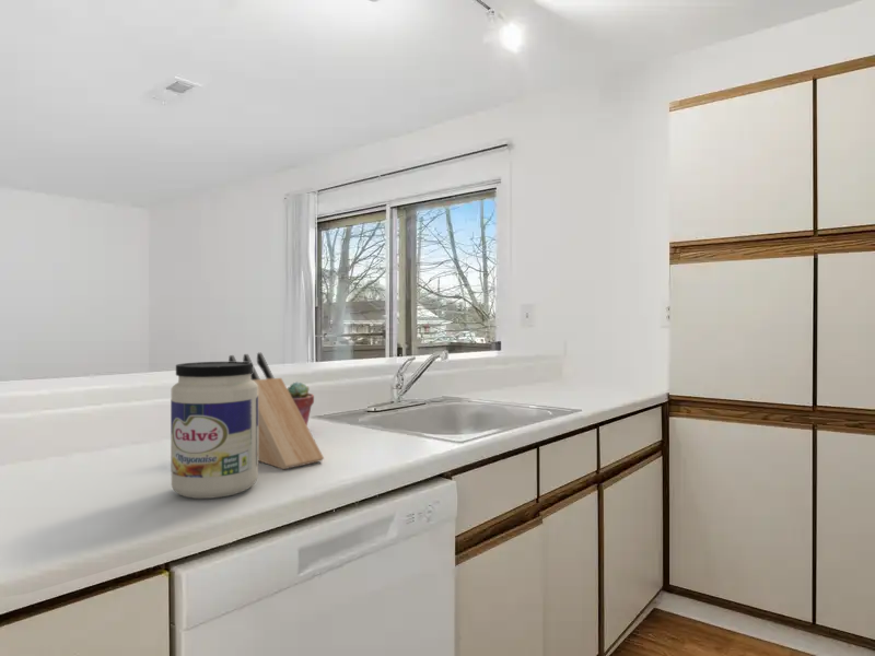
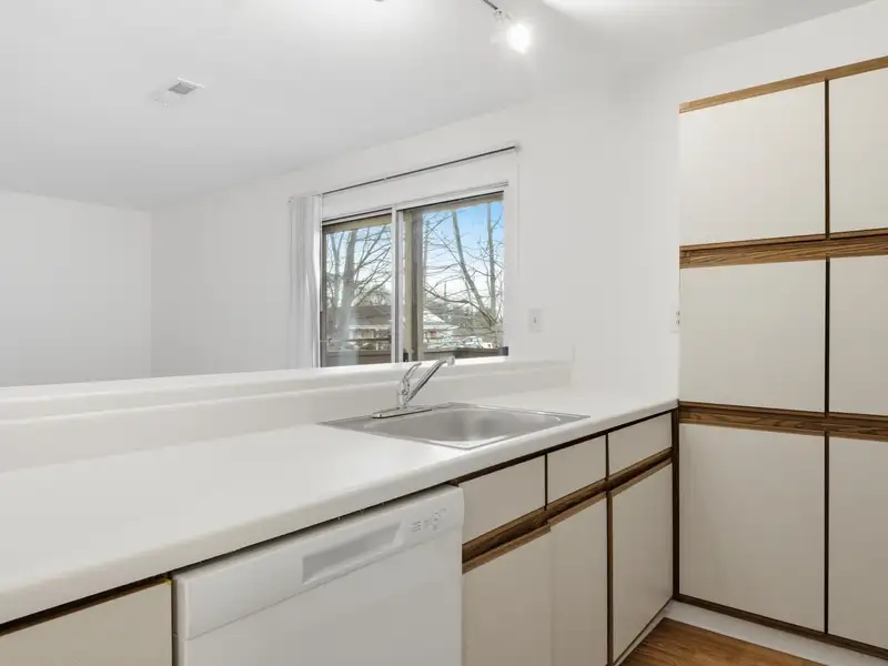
- knife block (270, 405)
- potted succulent (295, 405)
- jar (215, 426)
